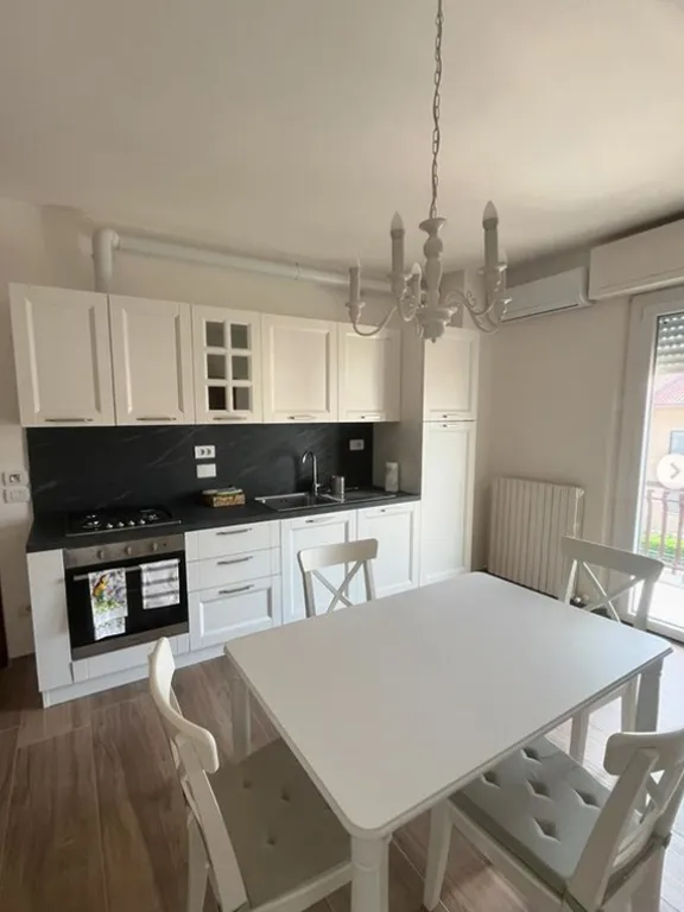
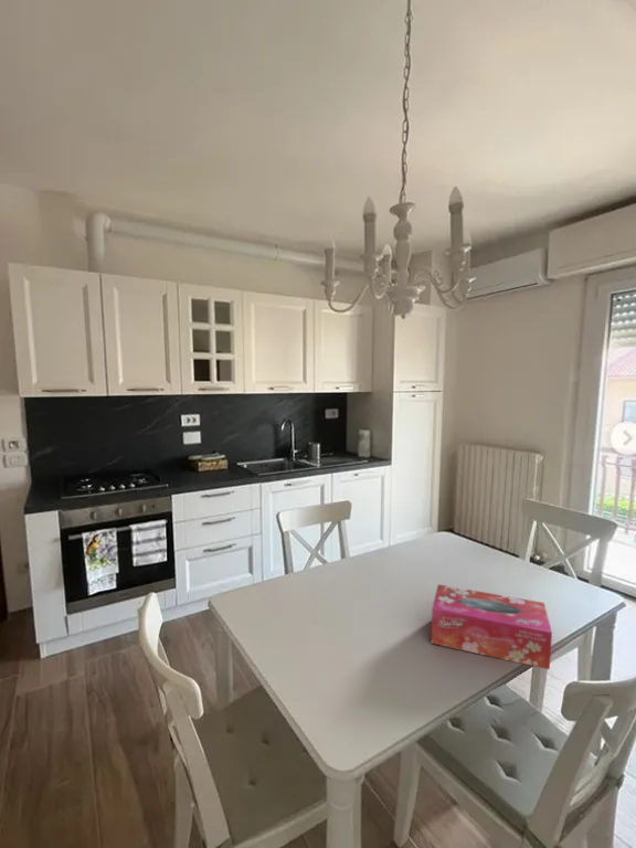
+ tissue box (488, 623)
